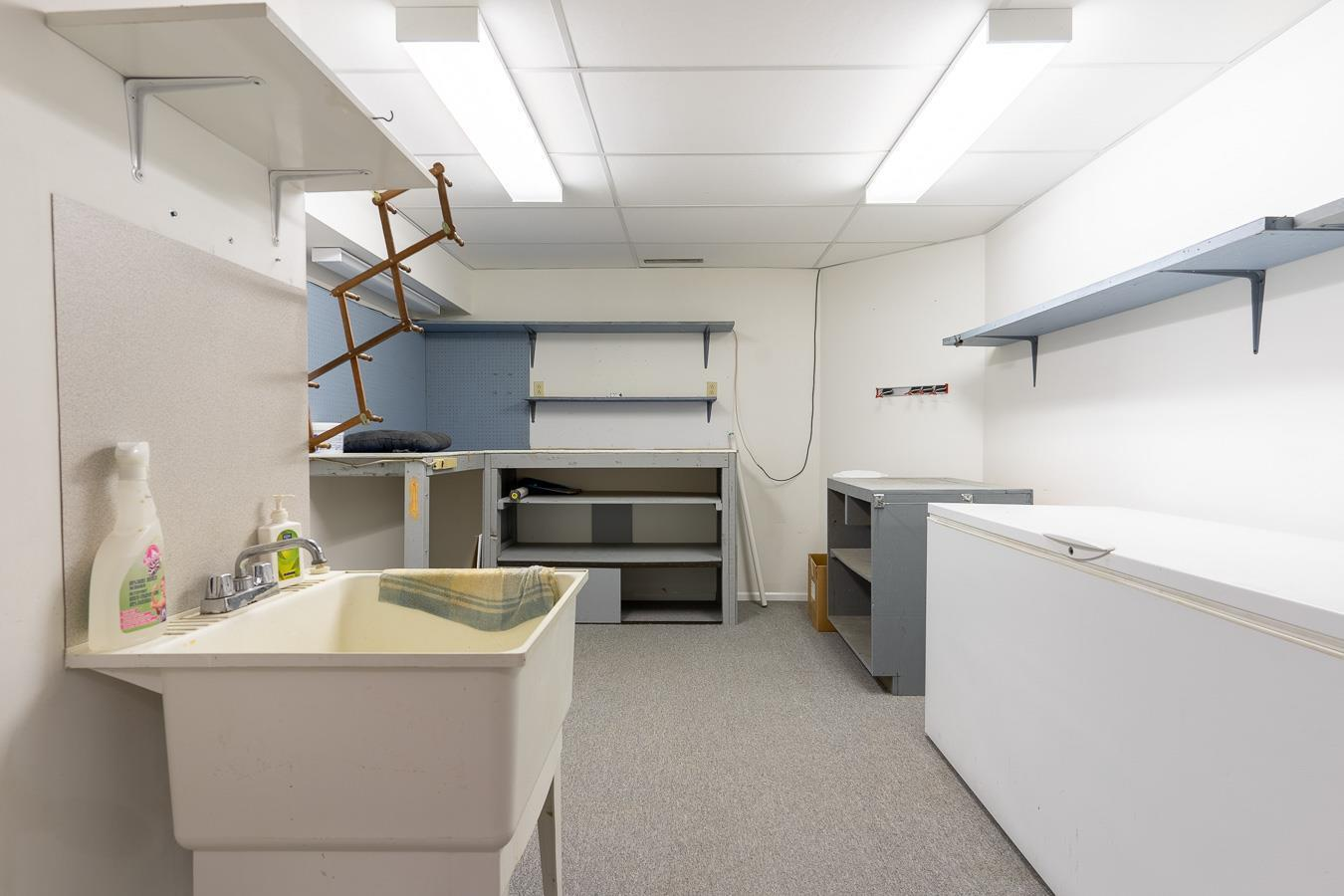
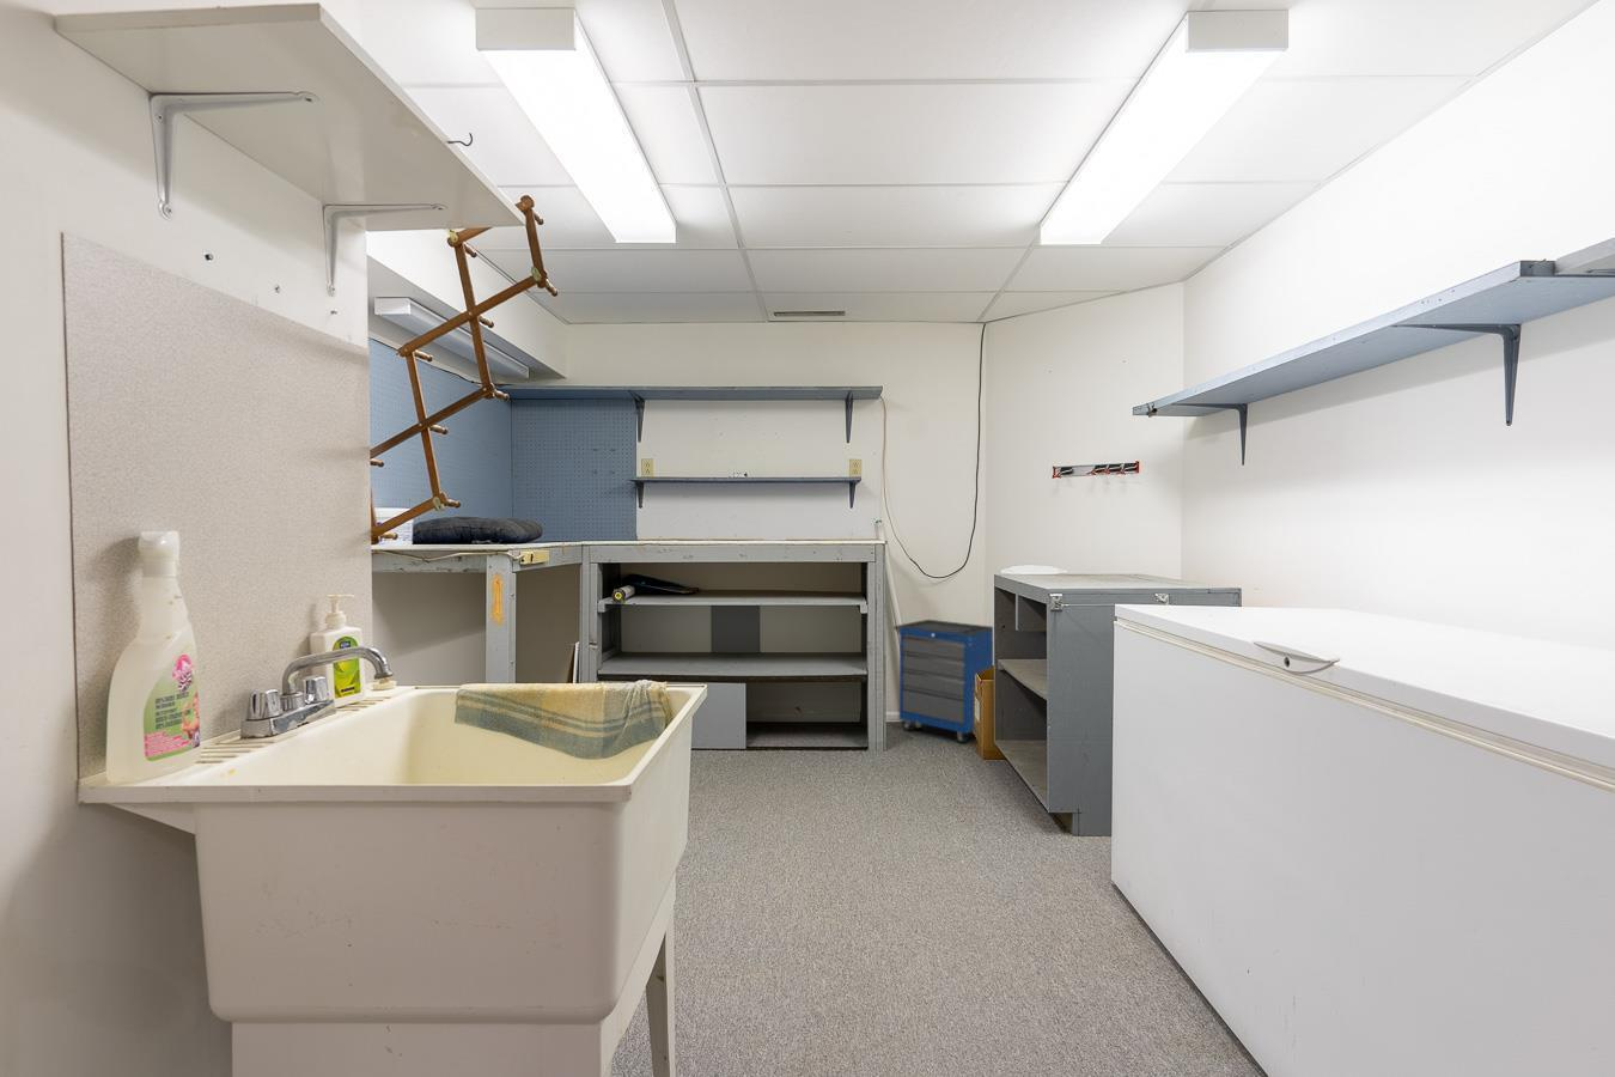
+ cabinet (942, 678)
